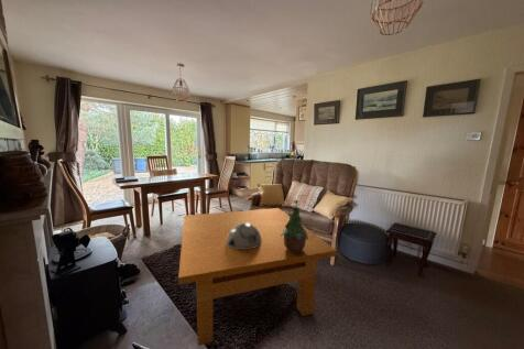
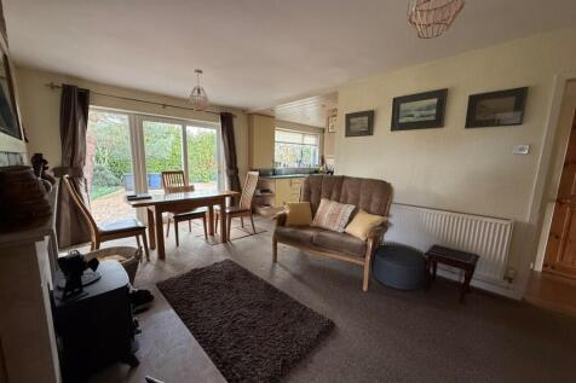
- table (245, 259)
- decorative bowl (244, 232)
- potted plant (294, 223)
